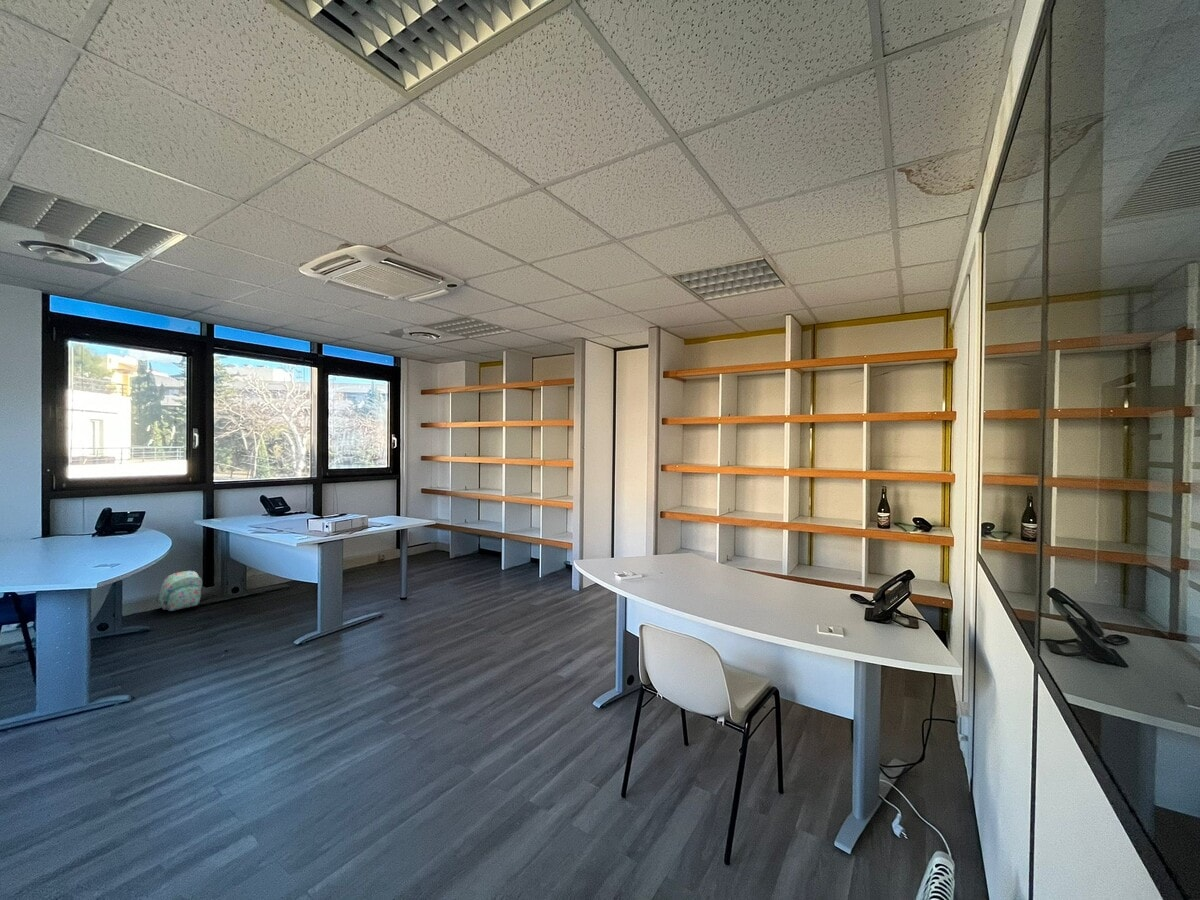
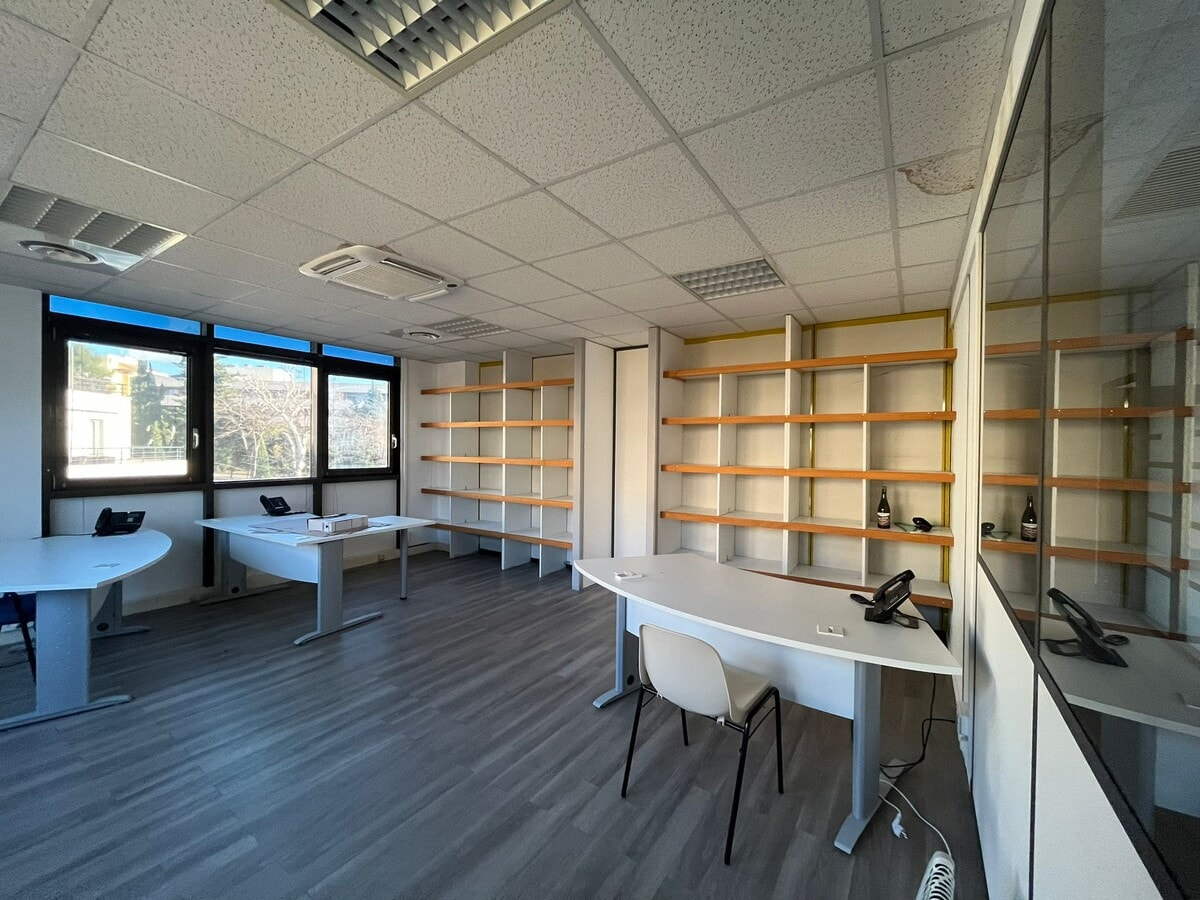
- backpack (181, 589)
